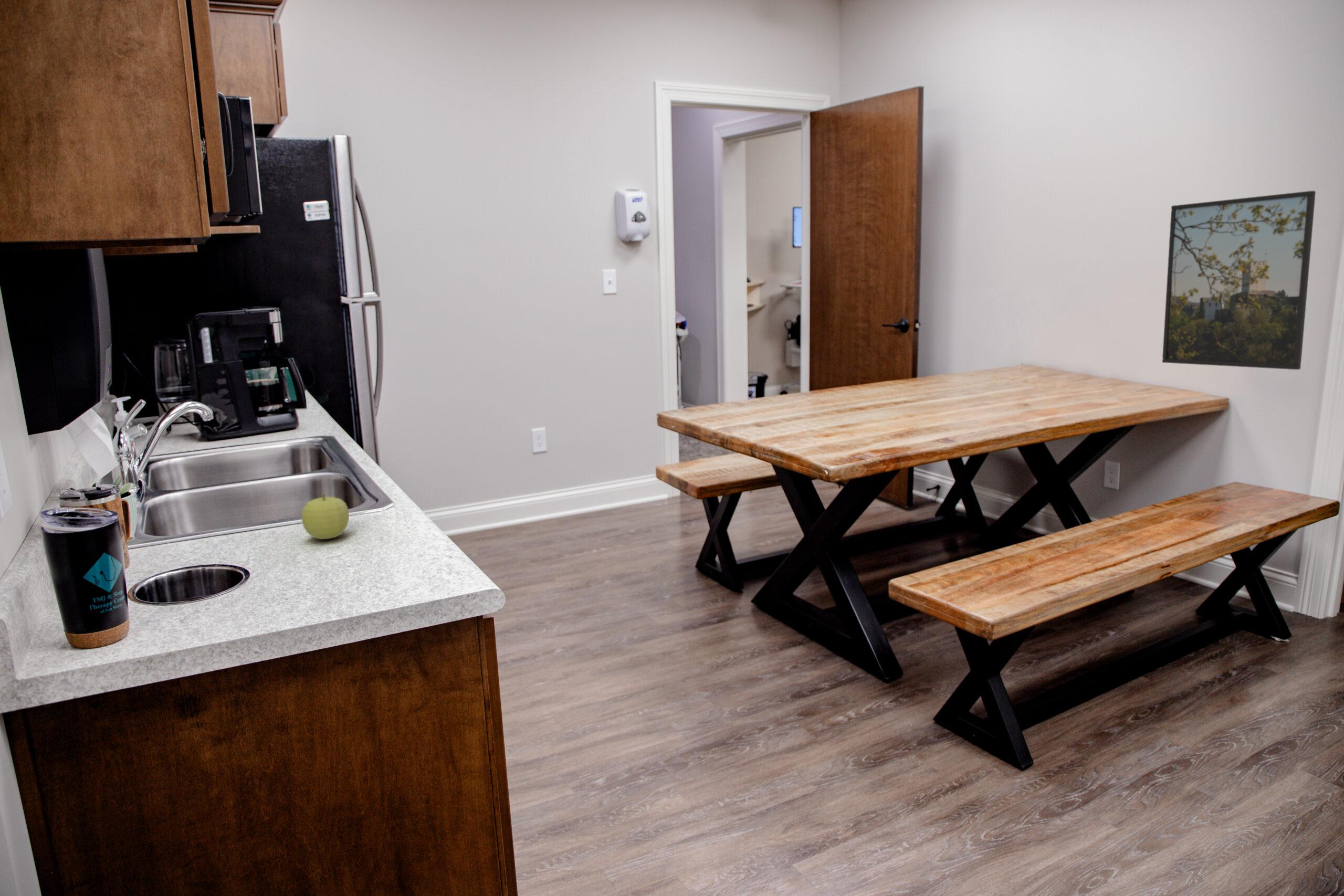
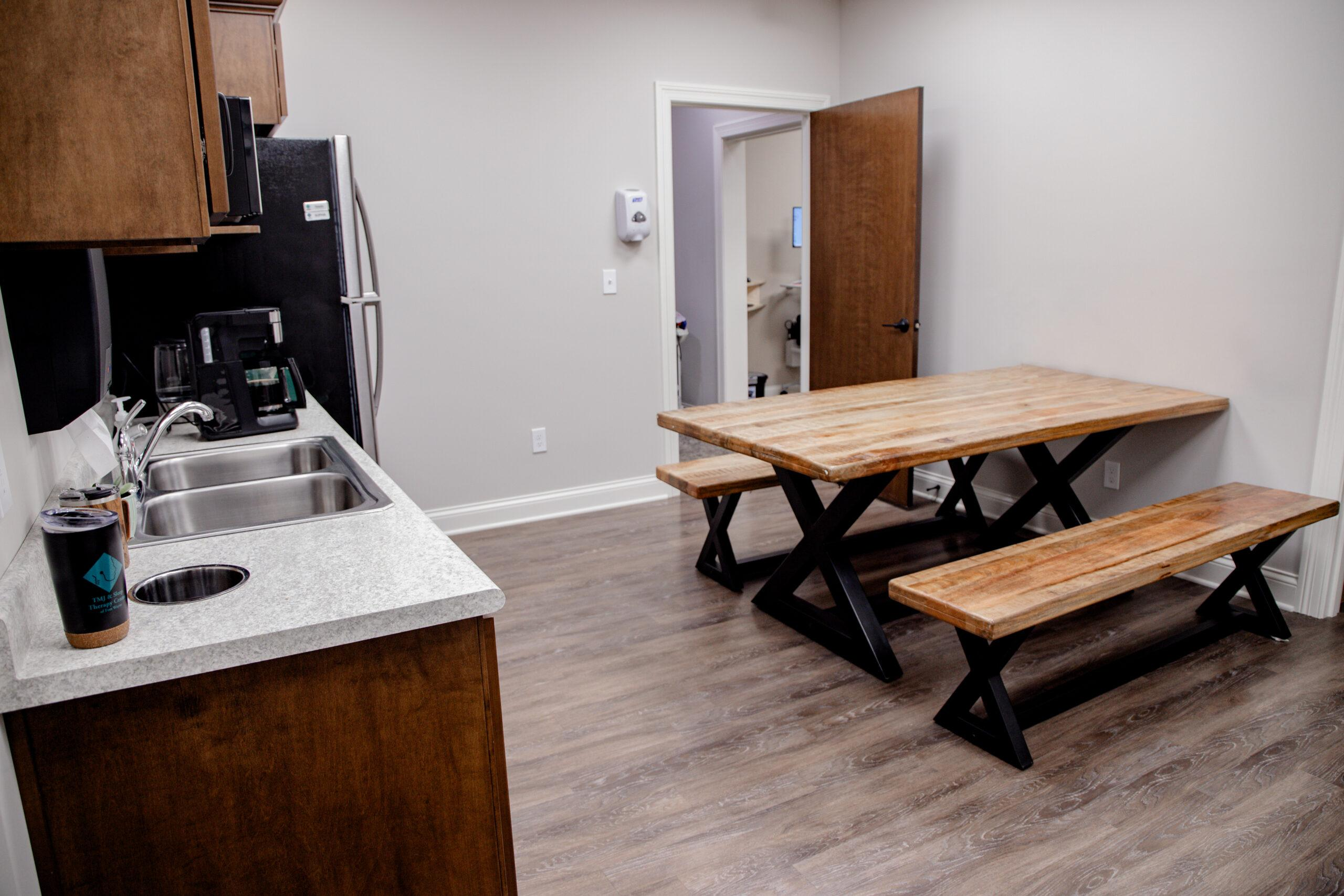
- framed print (1233, 283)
- fruit (326, 515)
